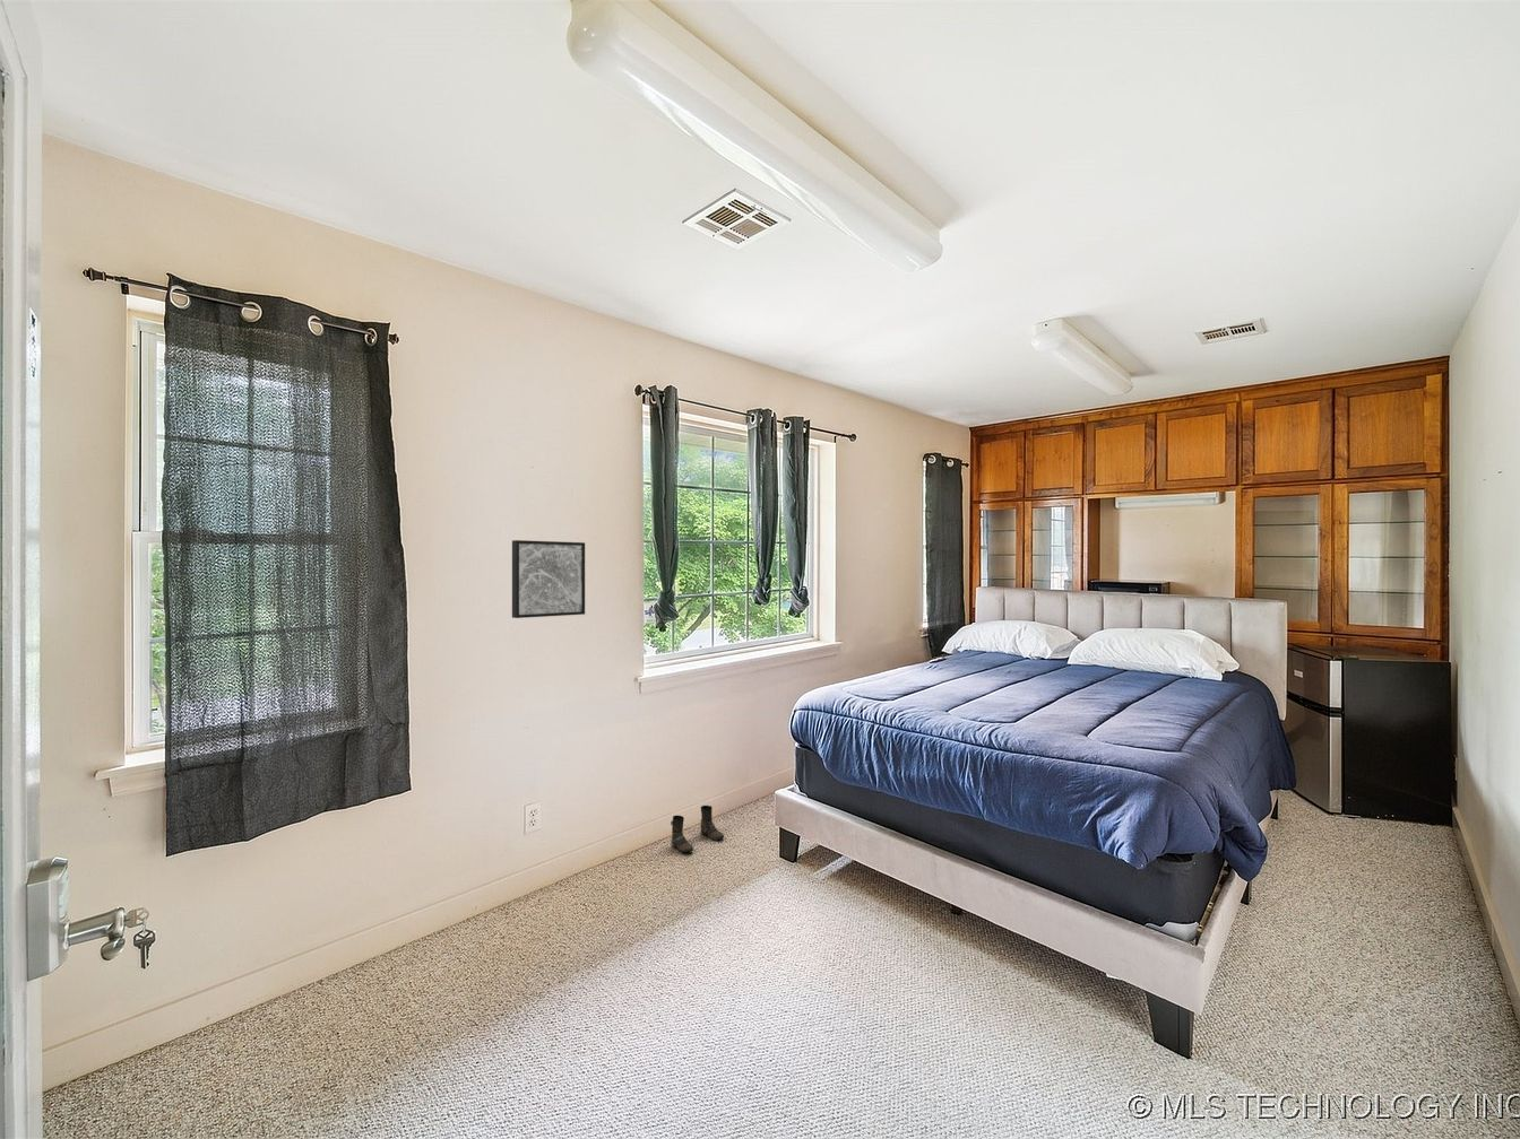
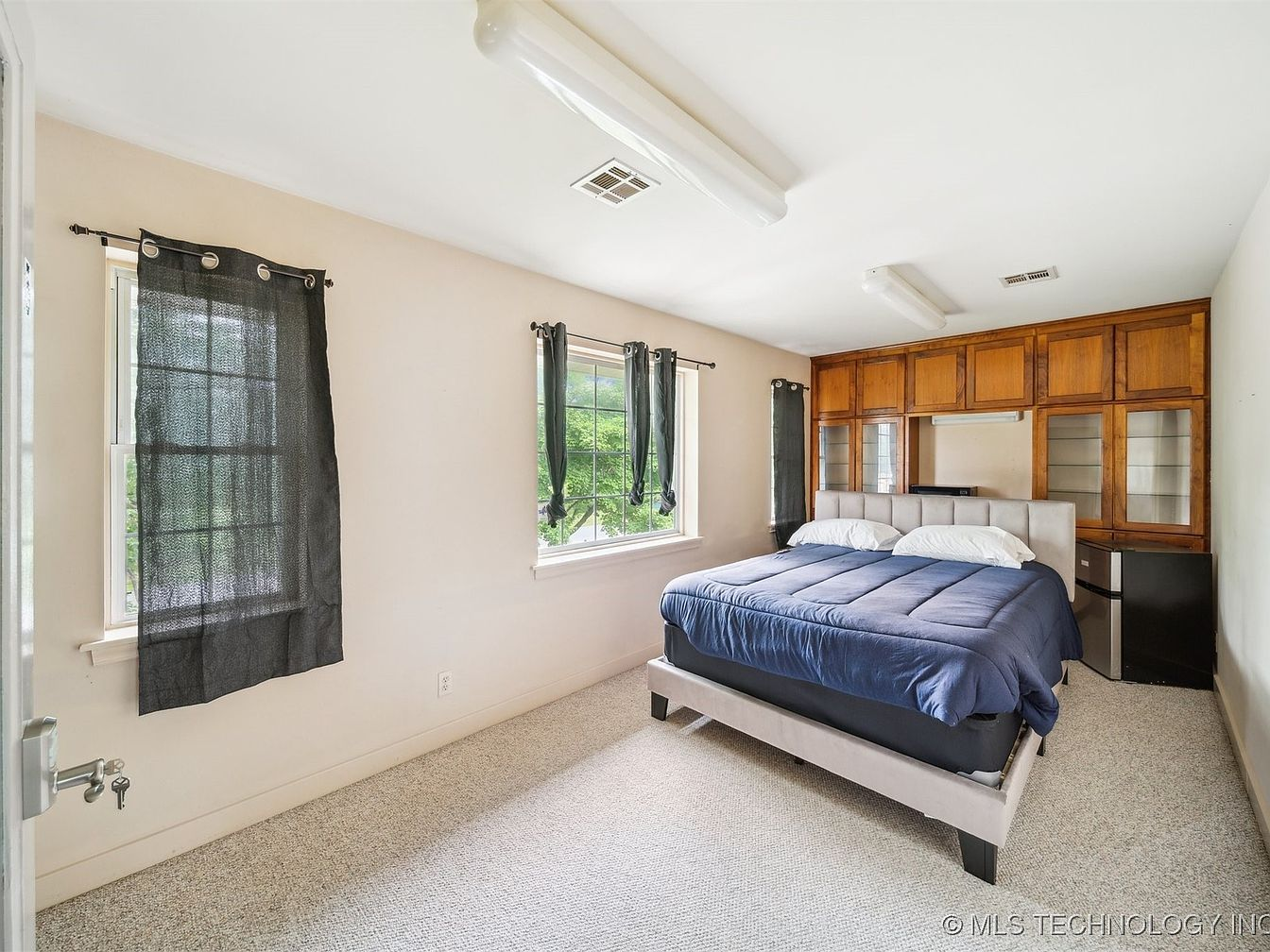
- boots (700, 827)
- wall art (549, 579)
